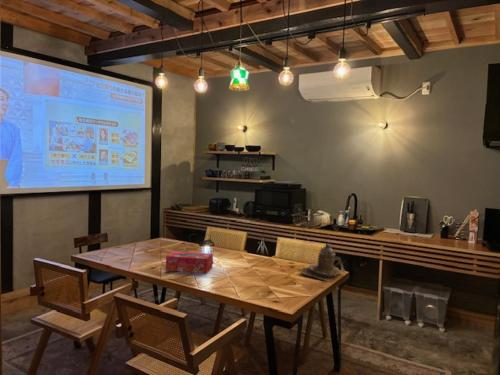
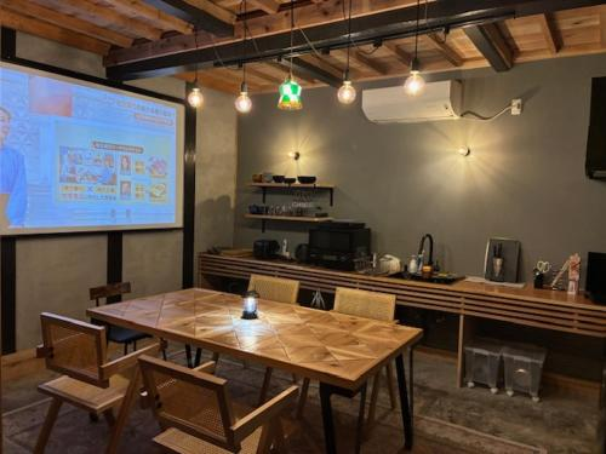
- tissue box (189, 262)
- teapot (322, 258)
